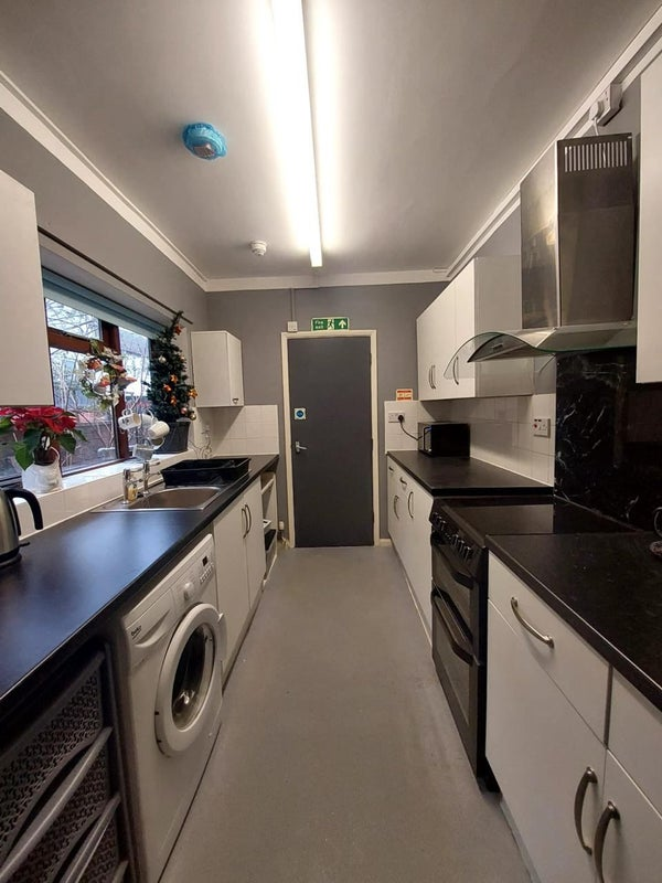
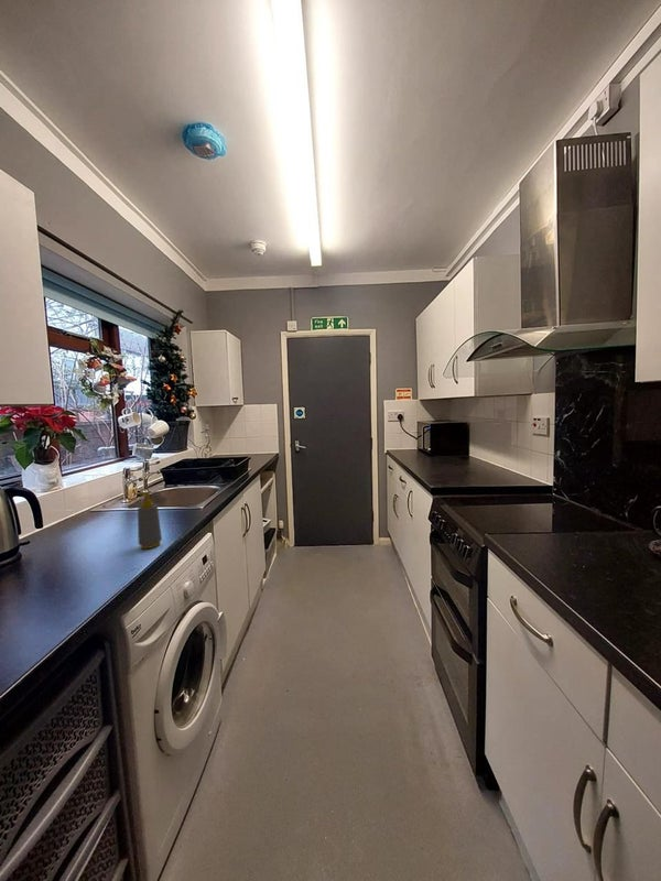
+ soap bottle (148, 519)
